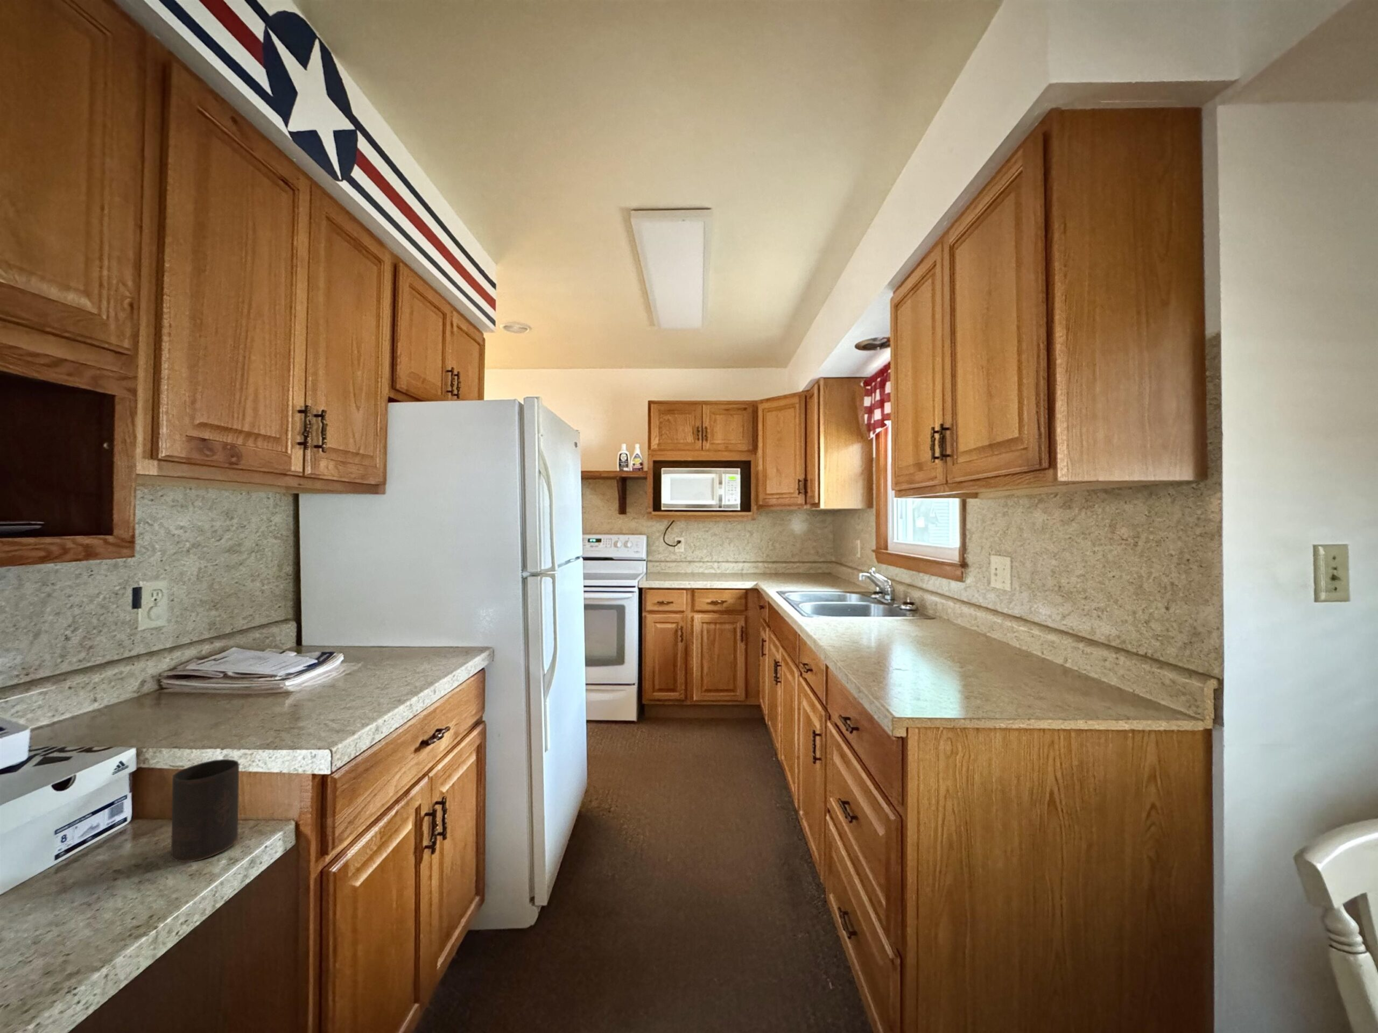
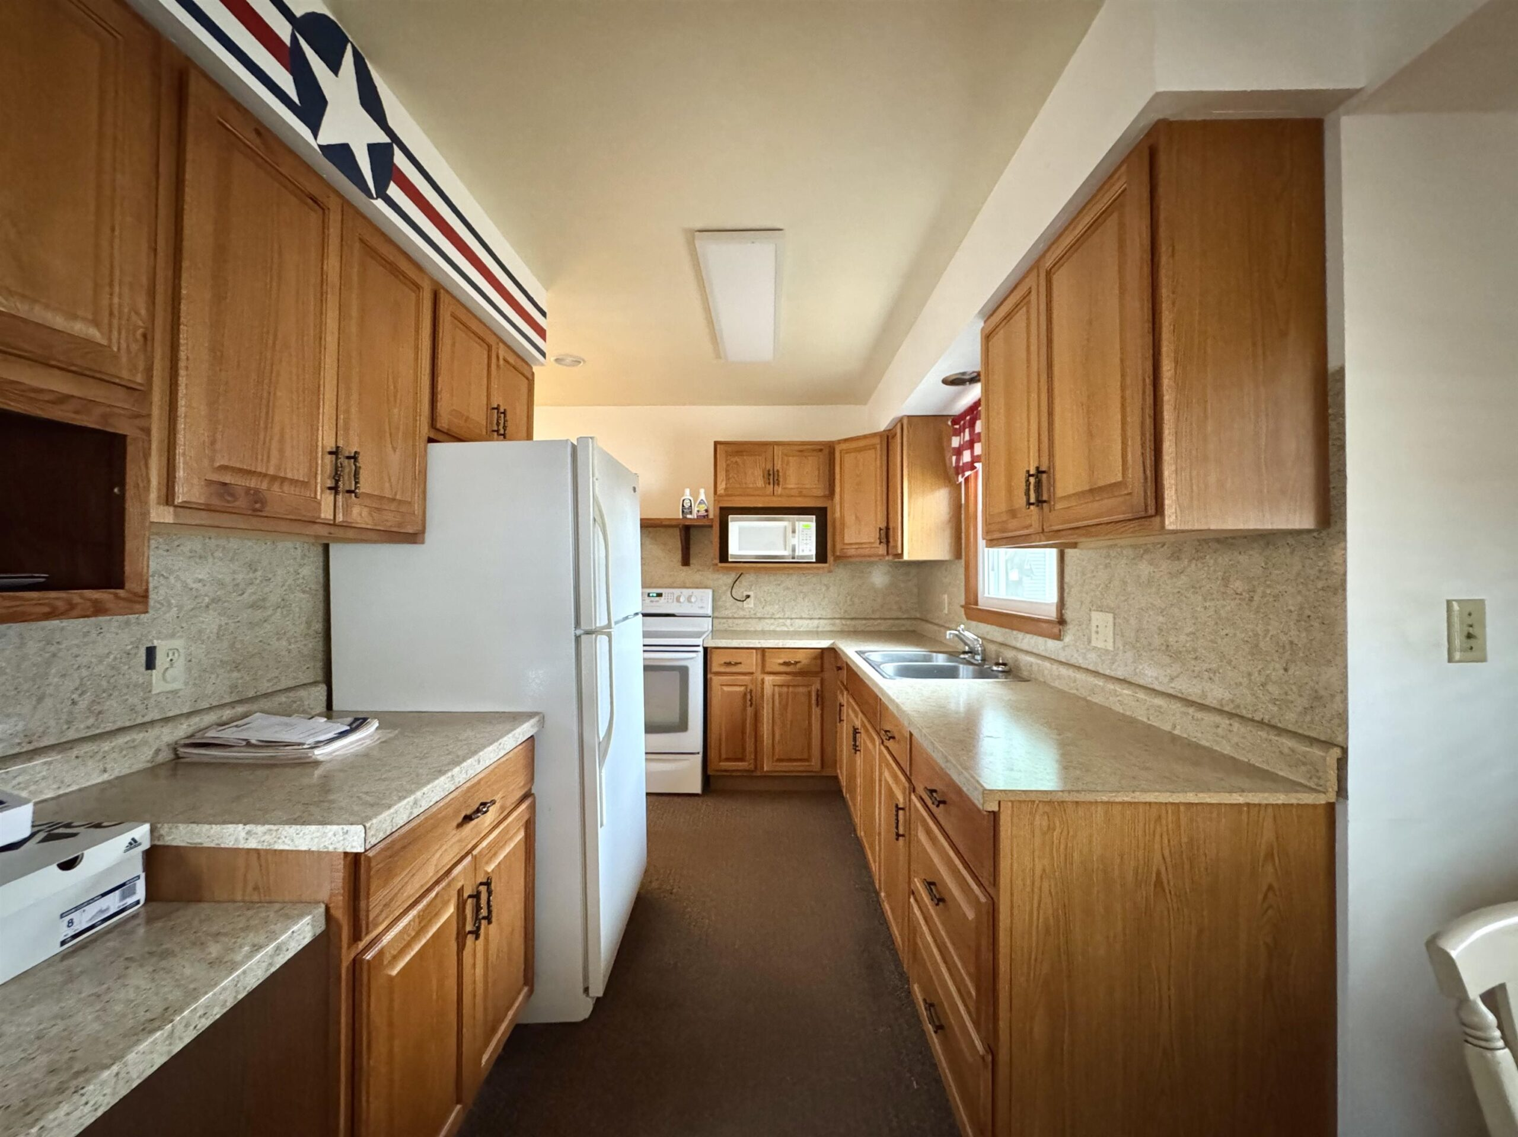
- cup (206, 808)
